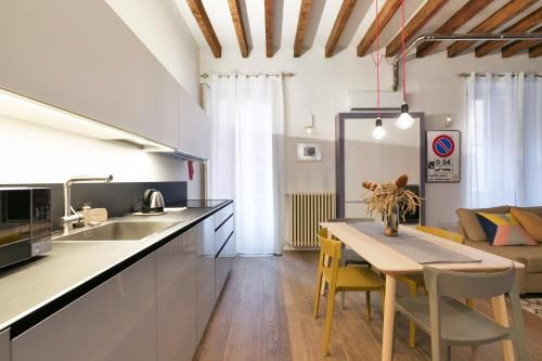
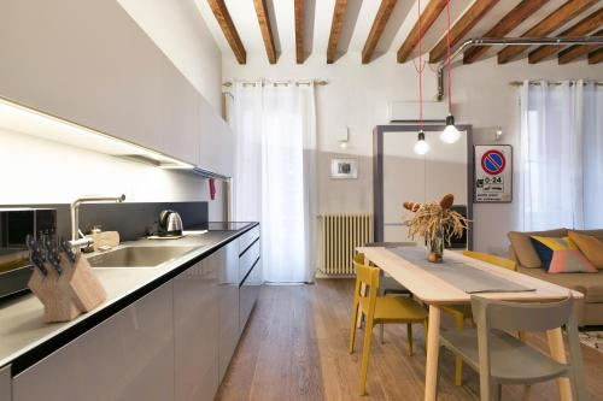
+ knife block (69, 271)
